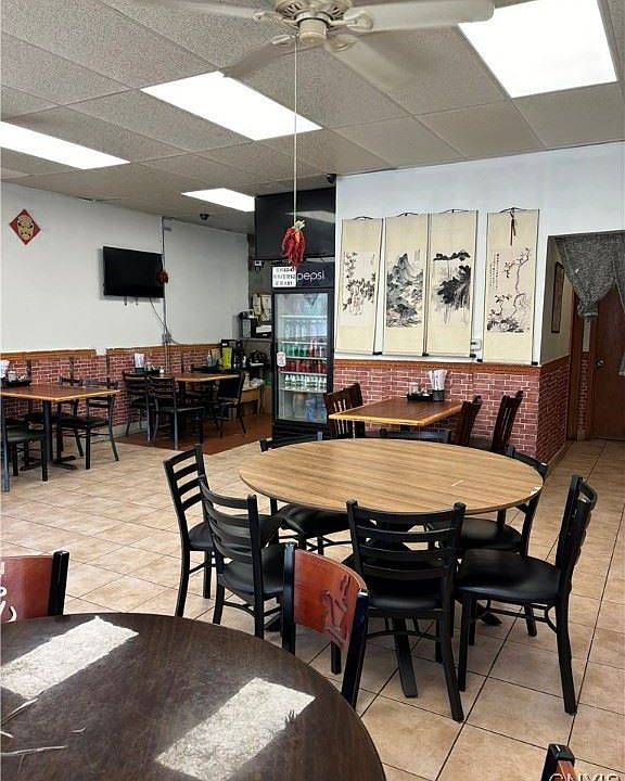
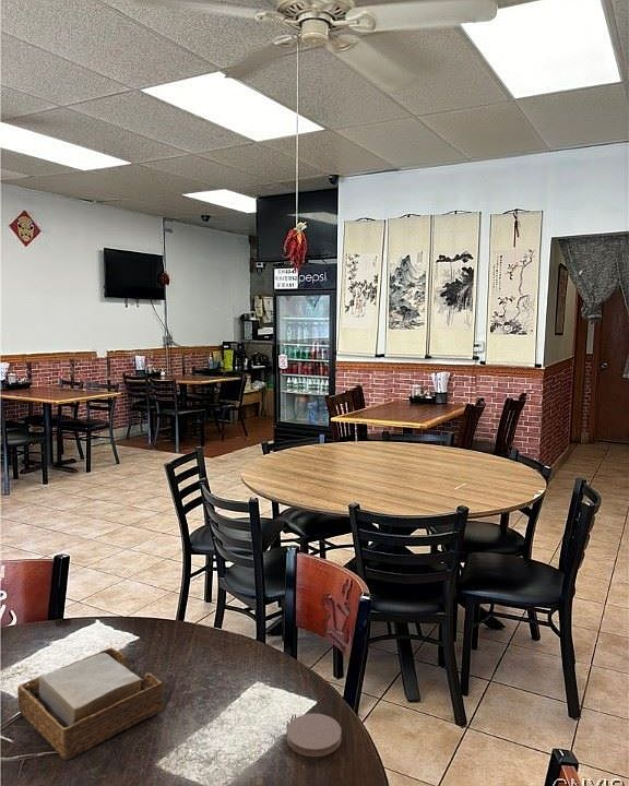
+ napkin holder (91, 693)
+ coaster (313, 734)
